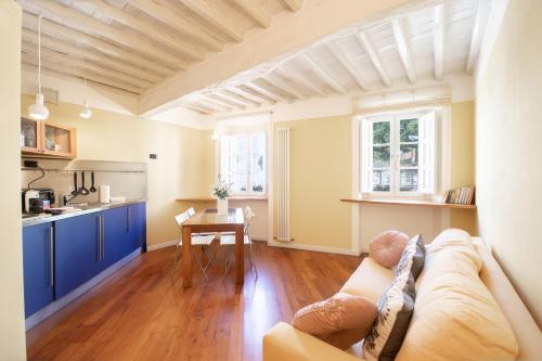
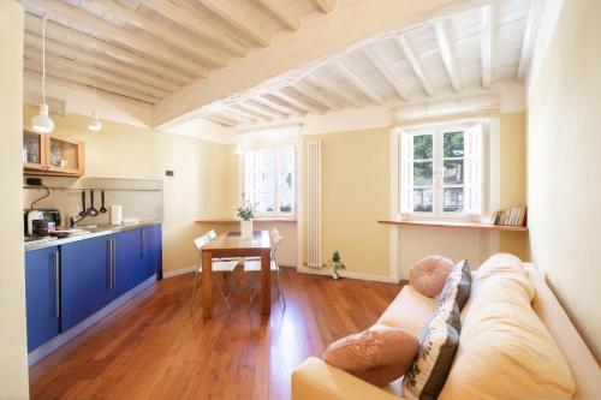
+ potted plant (335, 264)
